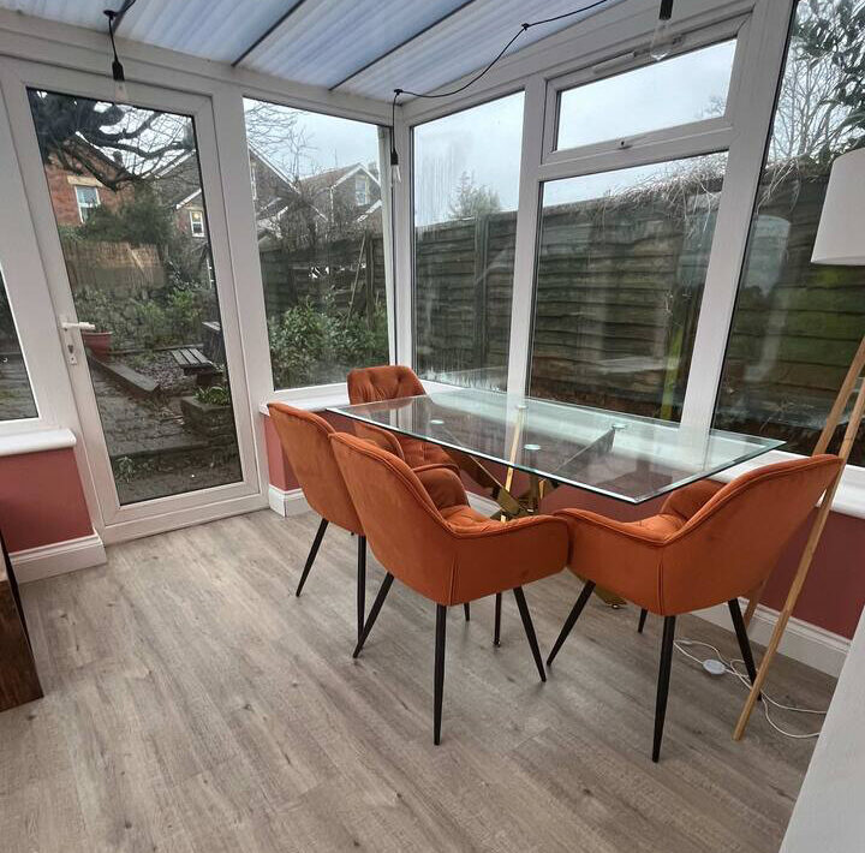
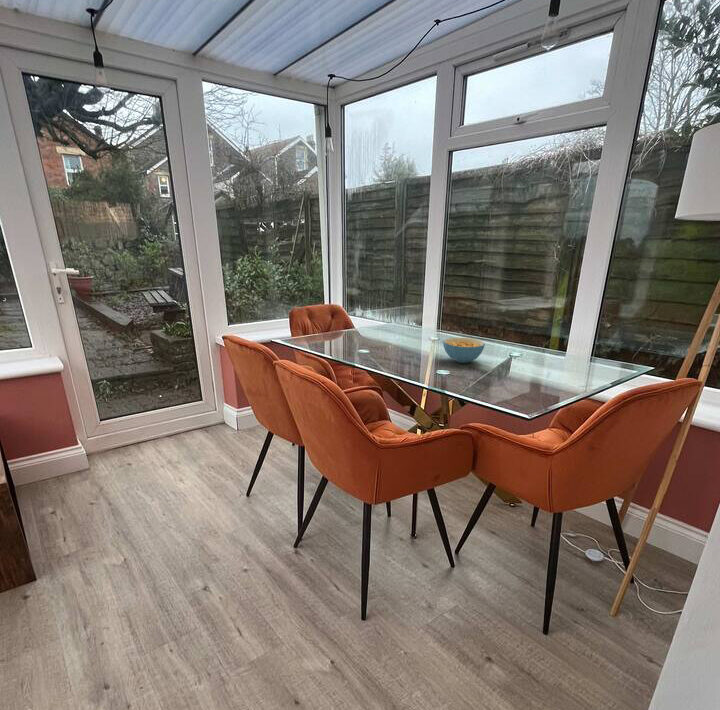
+ cereal bowl (463, 351)
